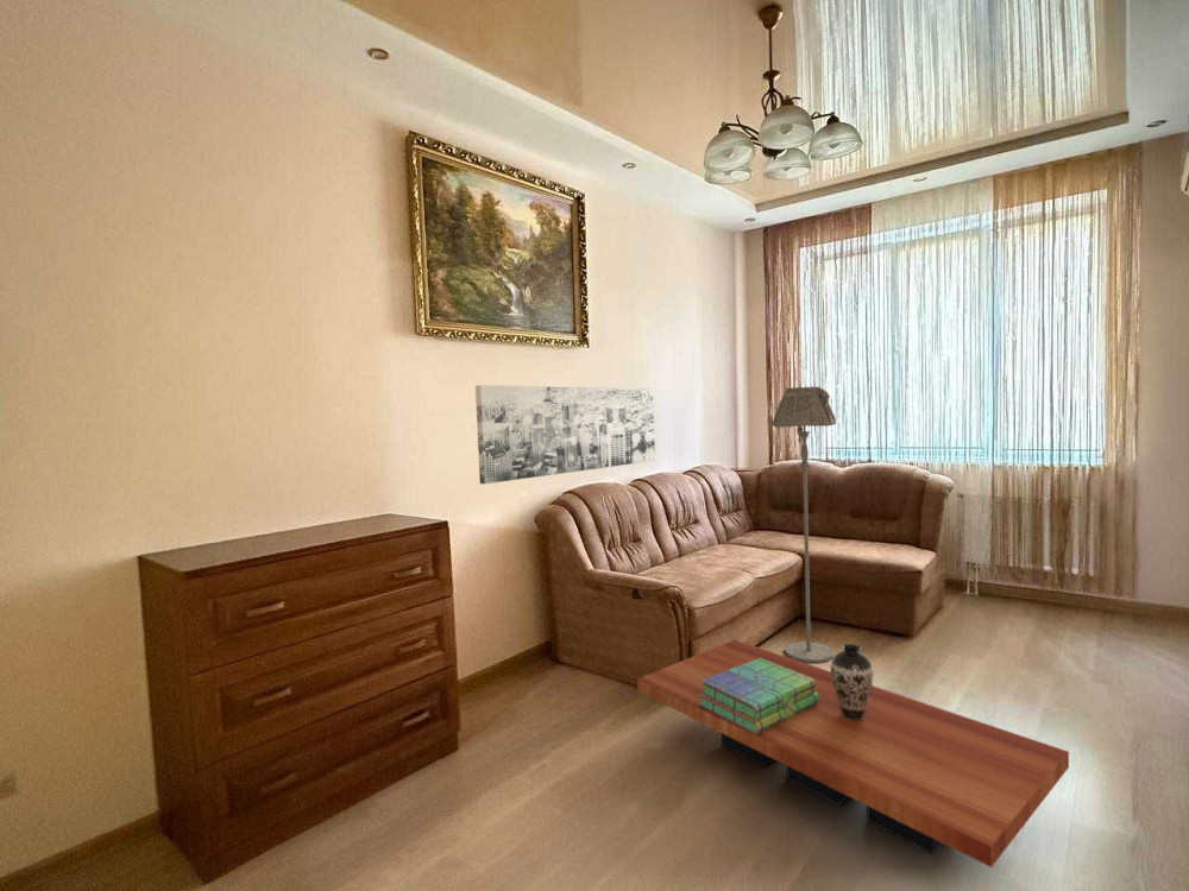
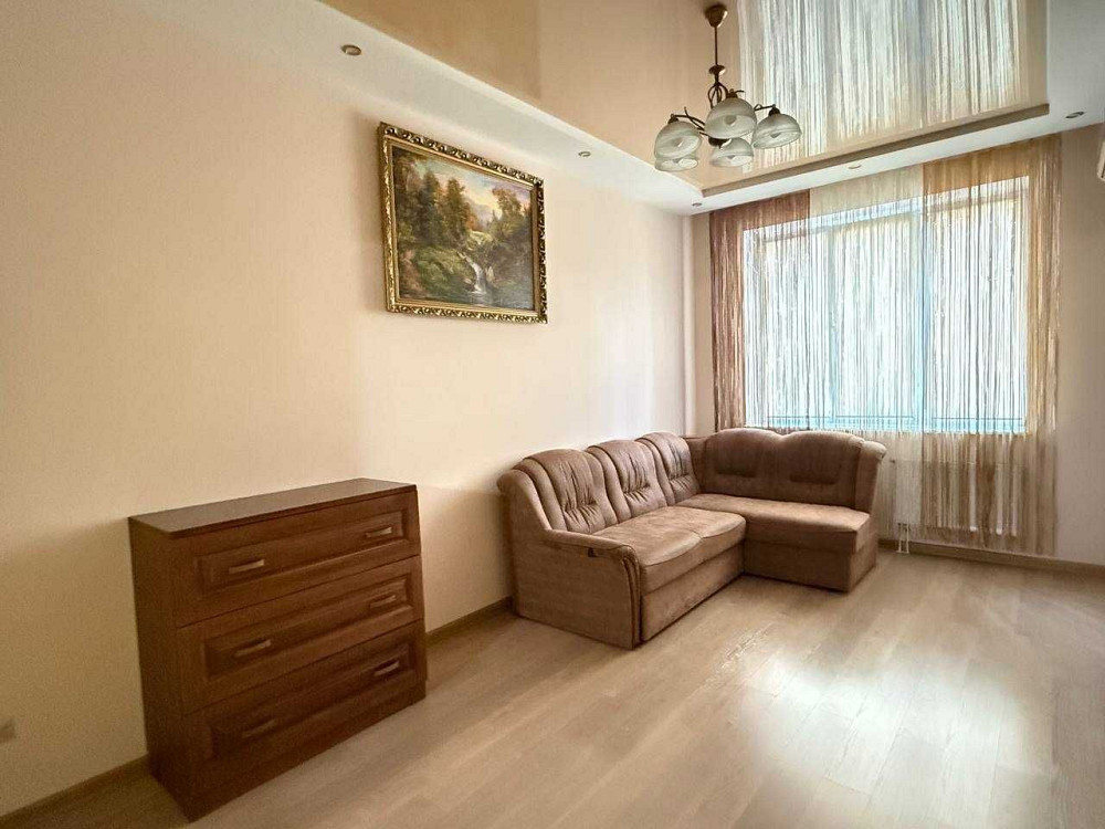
- coffee table (822, 746)
- stack of books (757, 691)
- floor lamp (805, 522)
- wall art (579, 429)
- decorative vase (851, 681)
